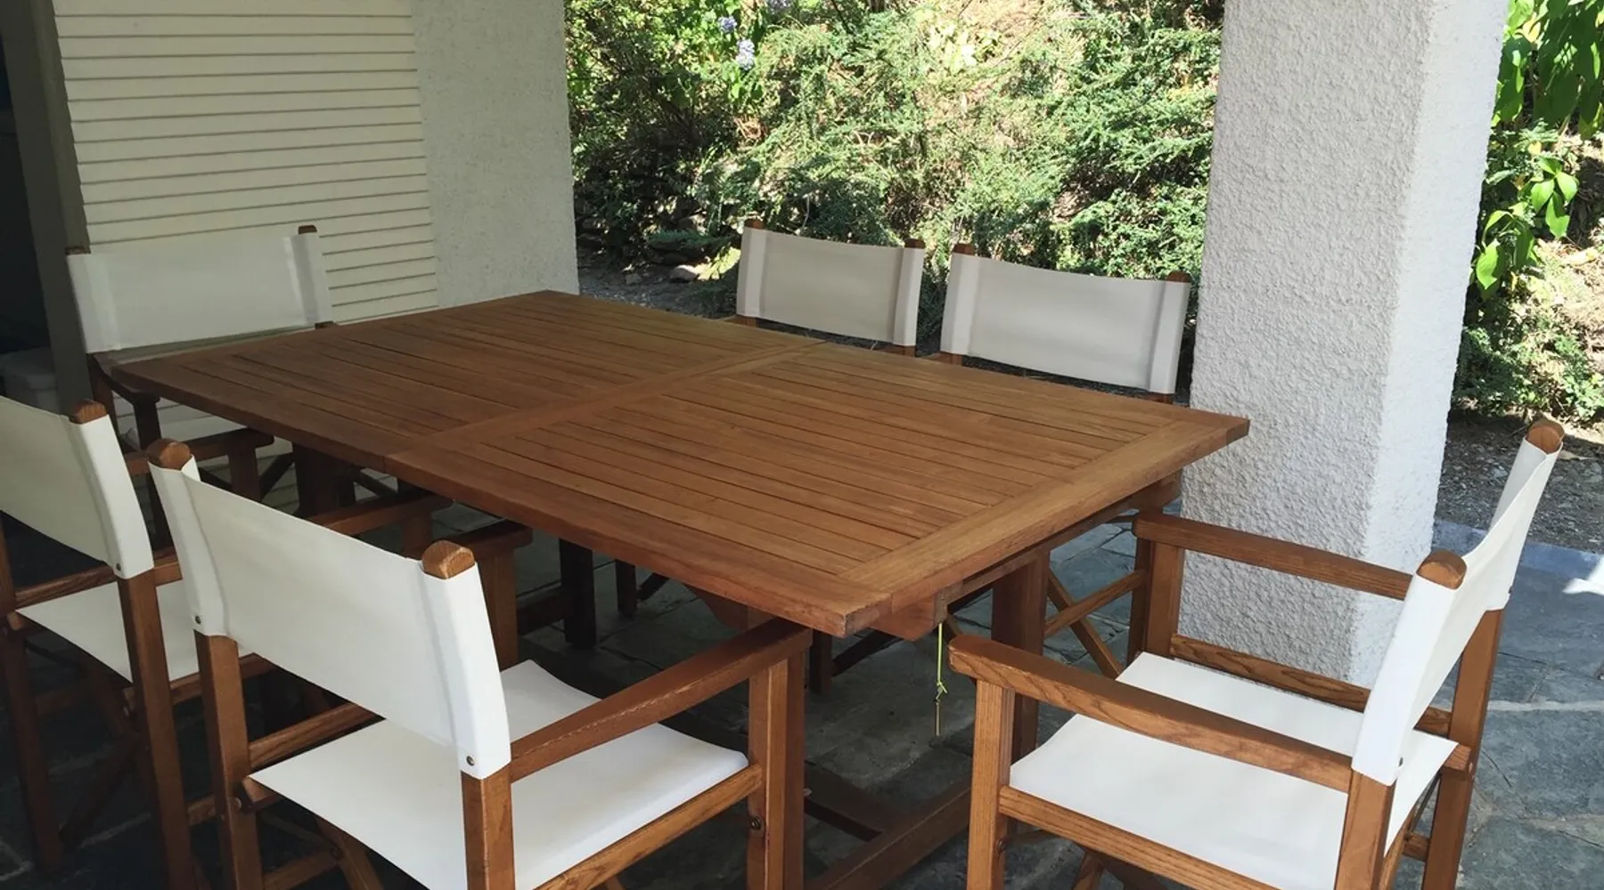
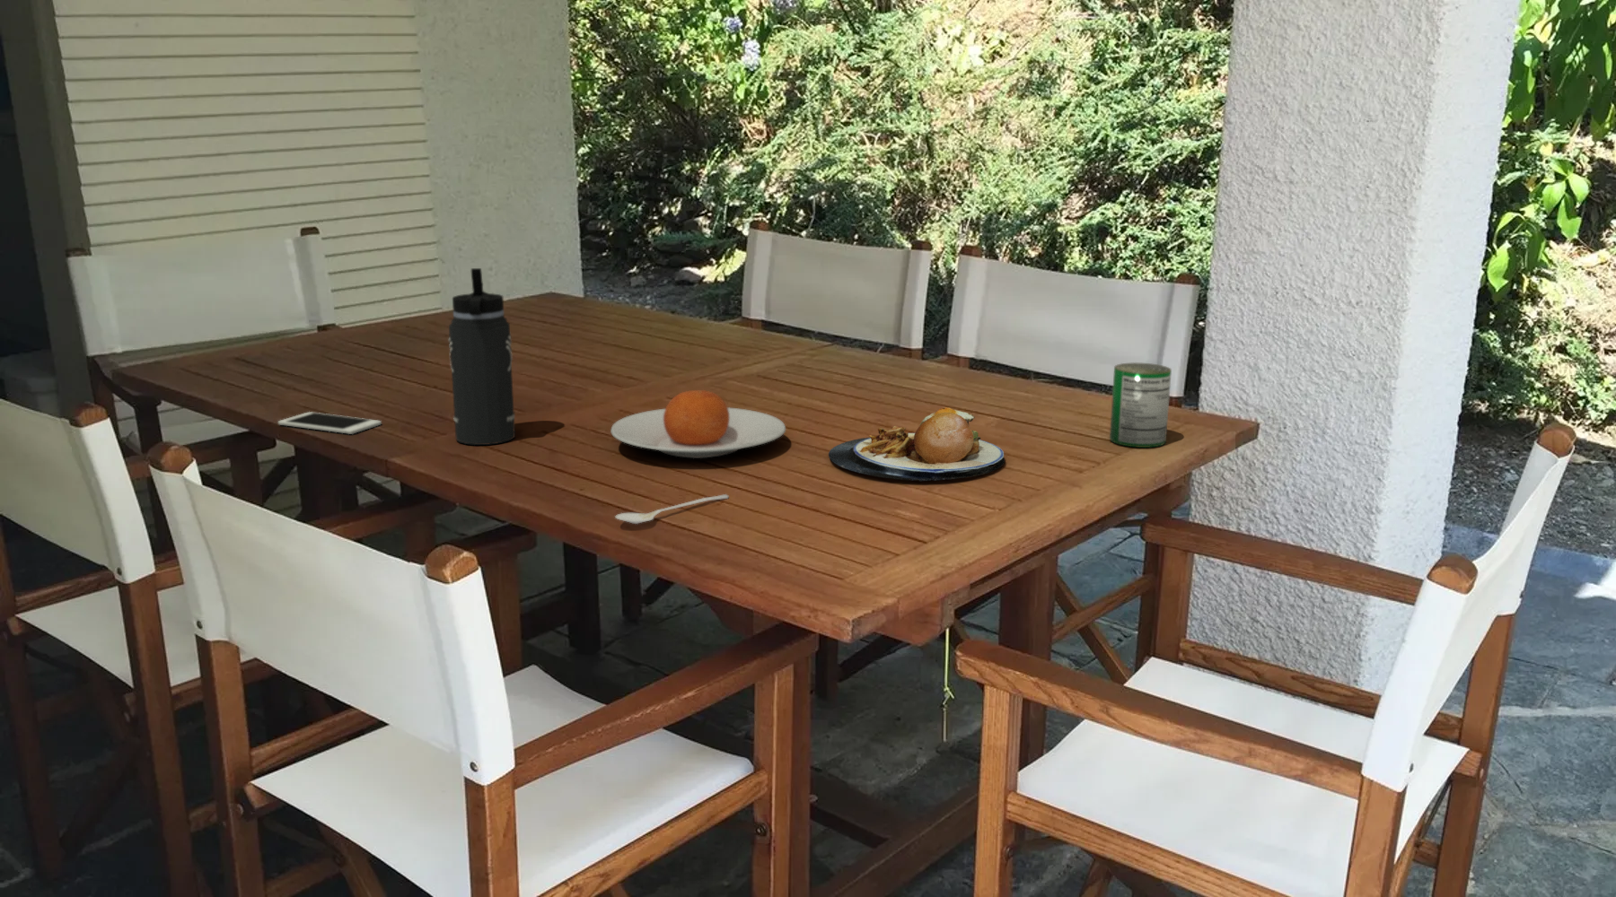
+ can (1141, 404)
+ plate (699, 421)
+ plate (916, 433)
+ stirrer (674, 507)
+ thermos bottle (481, 356)
+ cell phone (329, 422)
